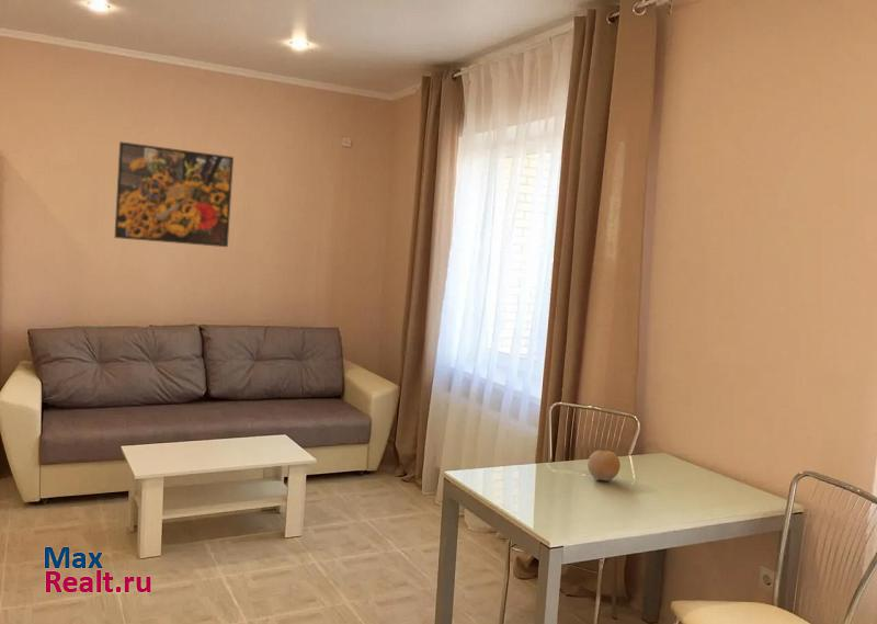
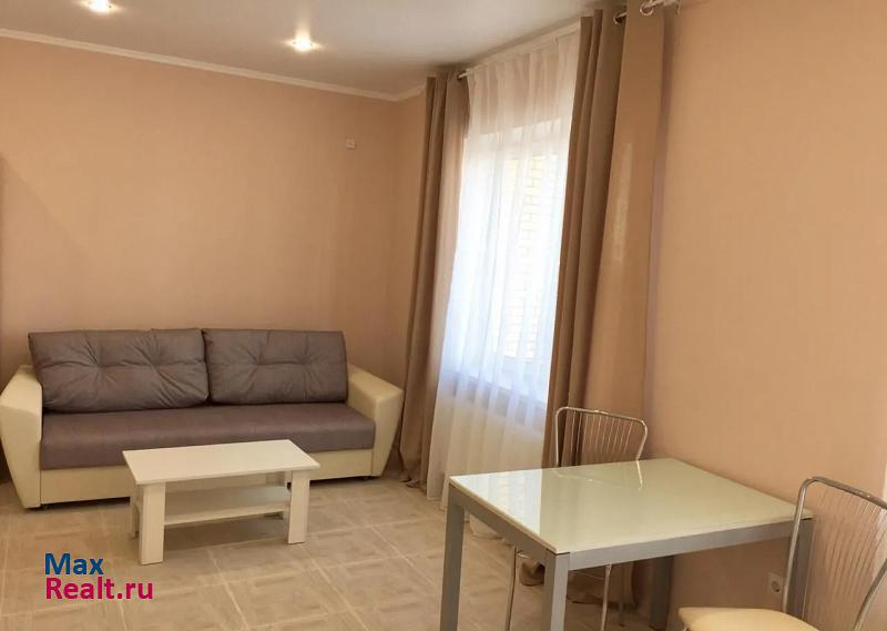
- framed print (175, 196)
- fruit (603, 465)
